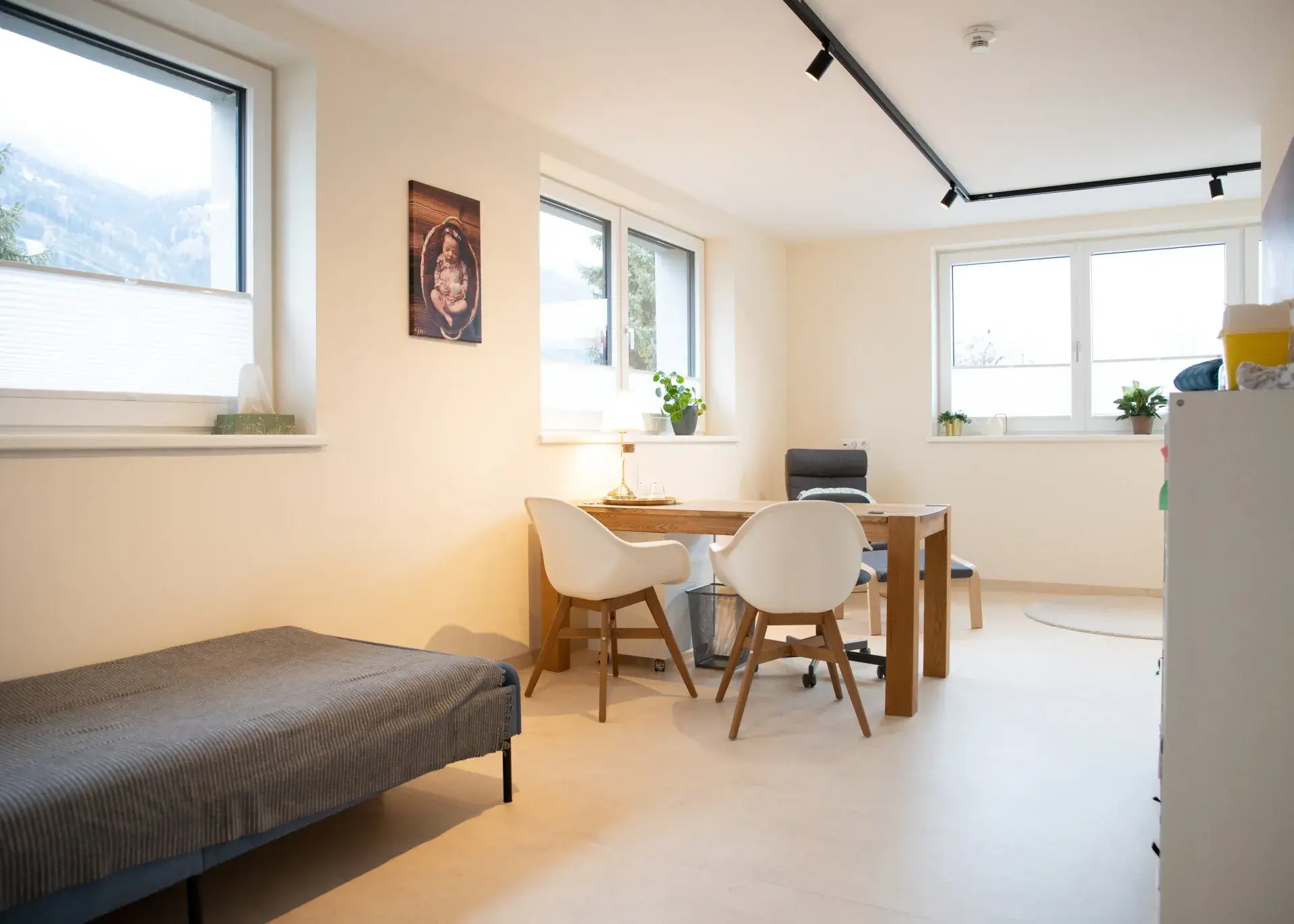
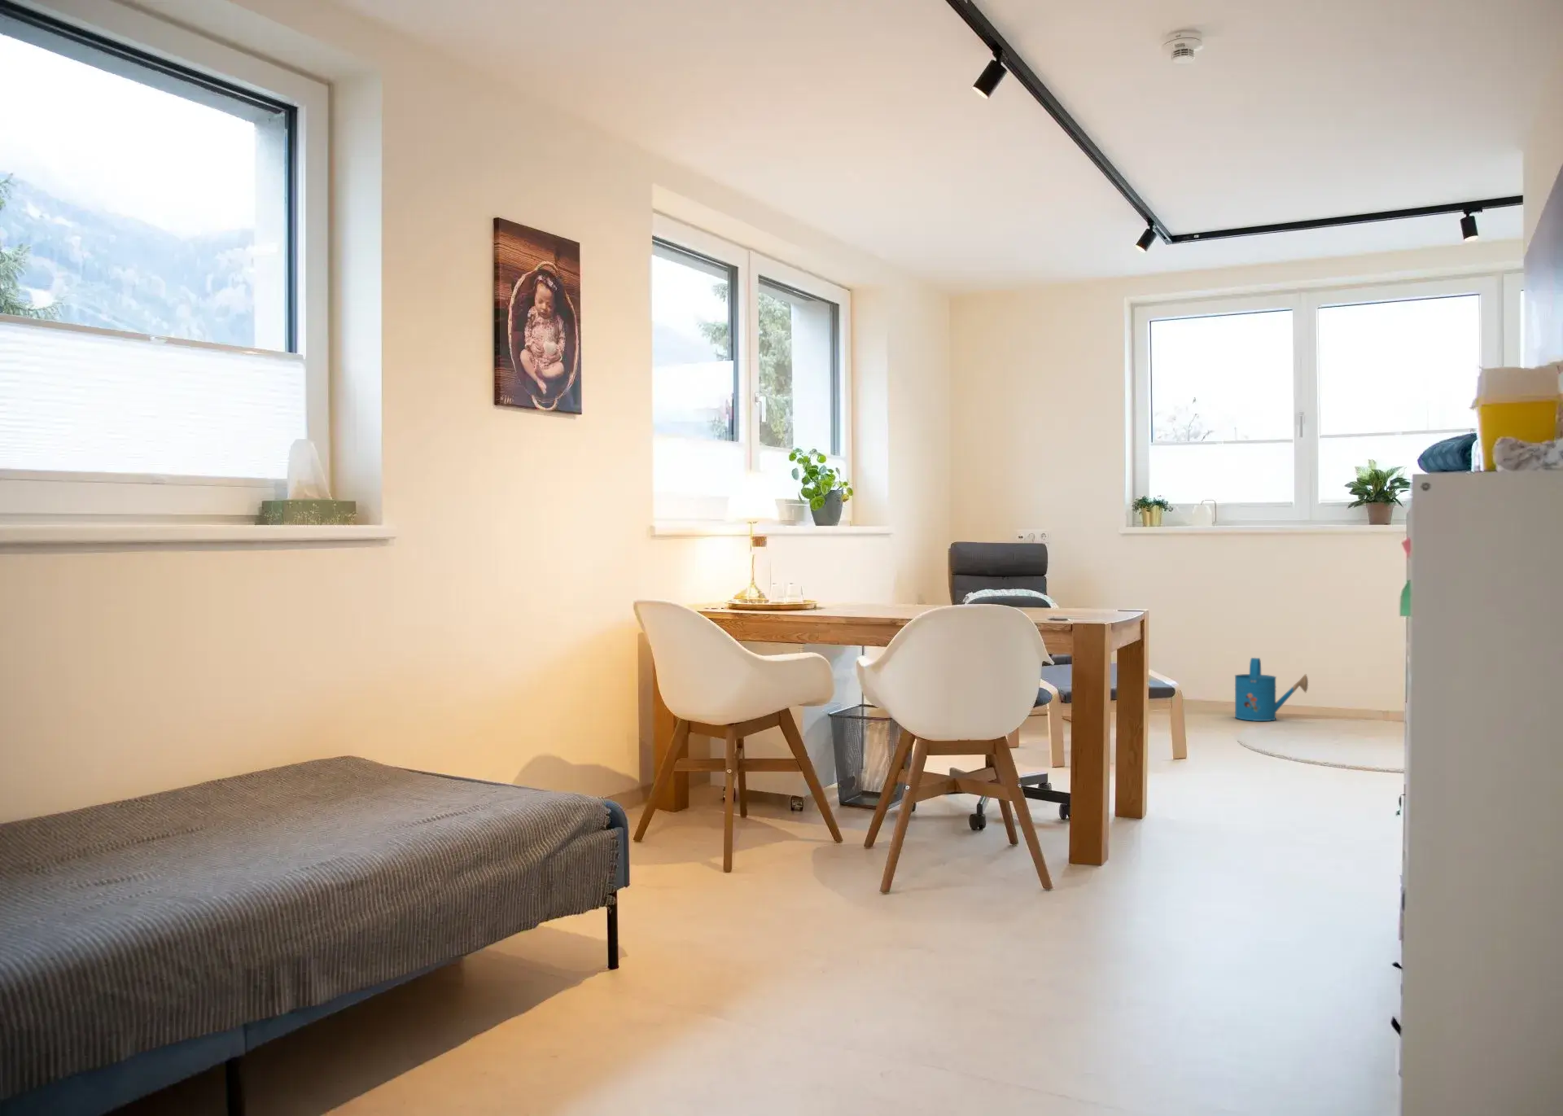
+ watering can (1269, 688)
